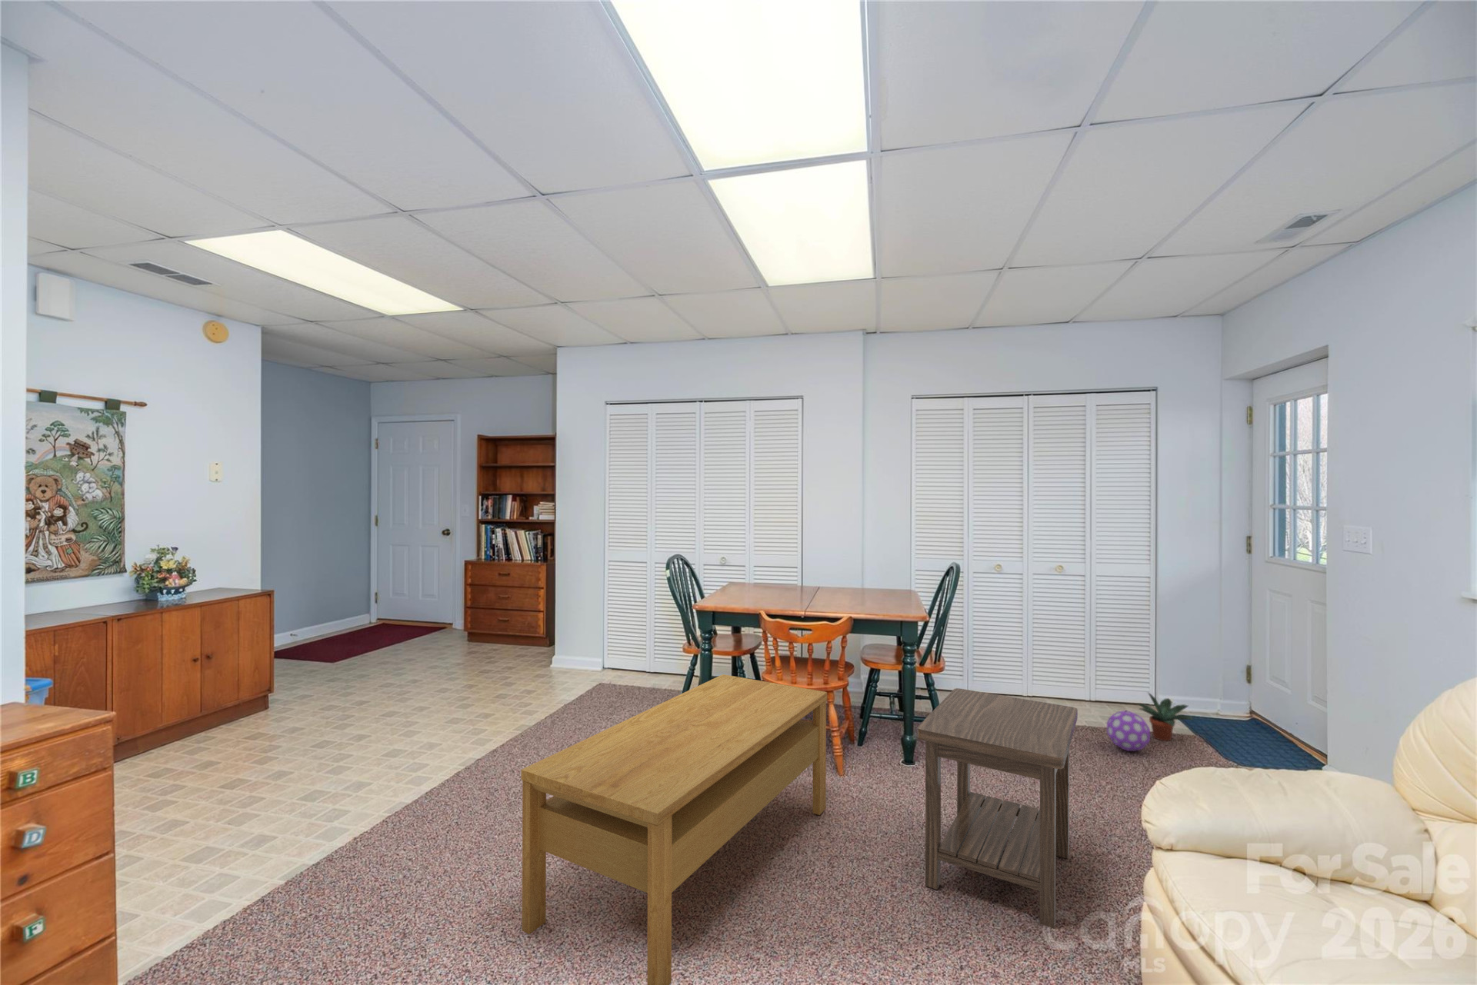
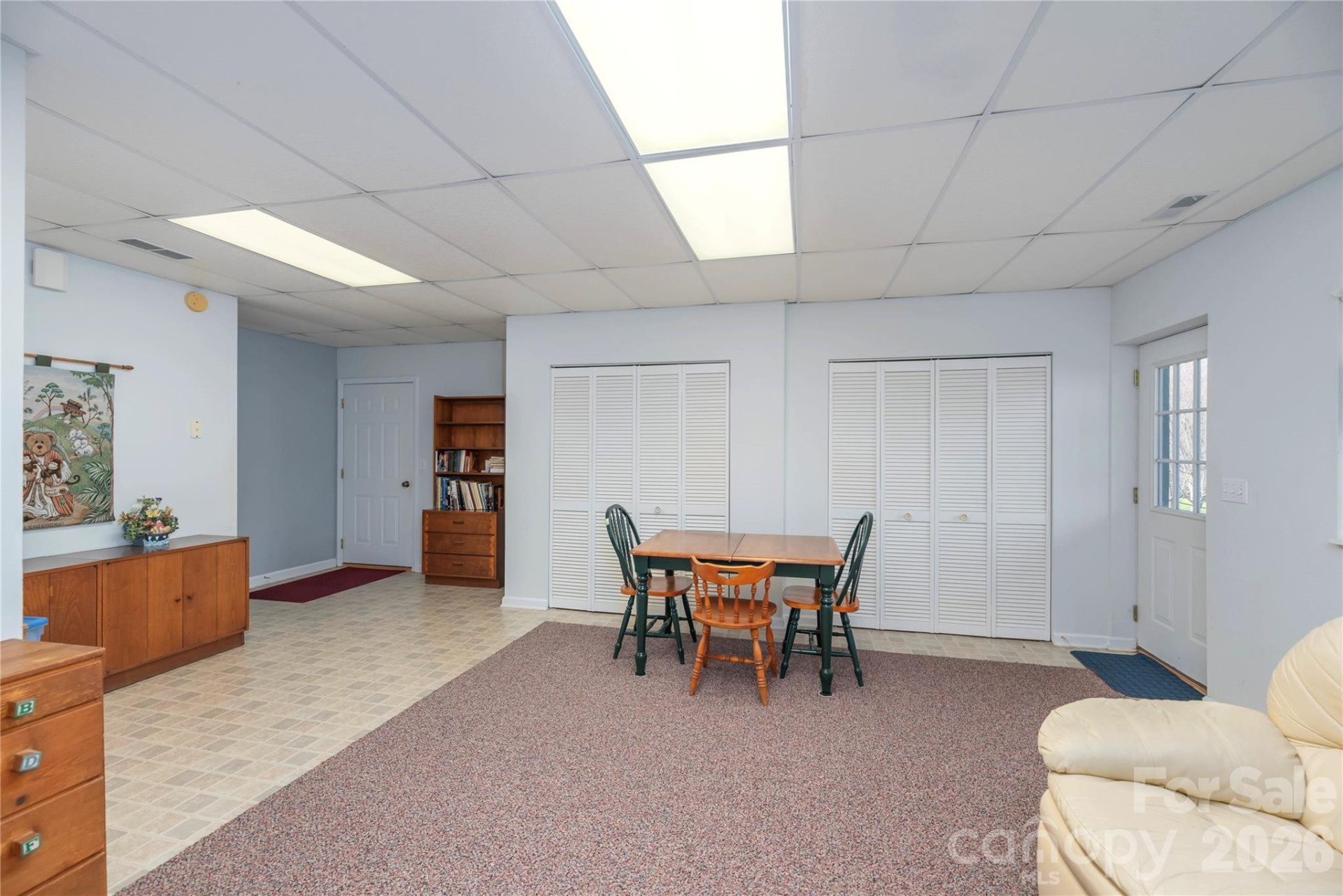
- coffee table (698, 792)
- potted plant (1162, 717)
- side table (1000, 799)
- decorative ball (1127, 730)
